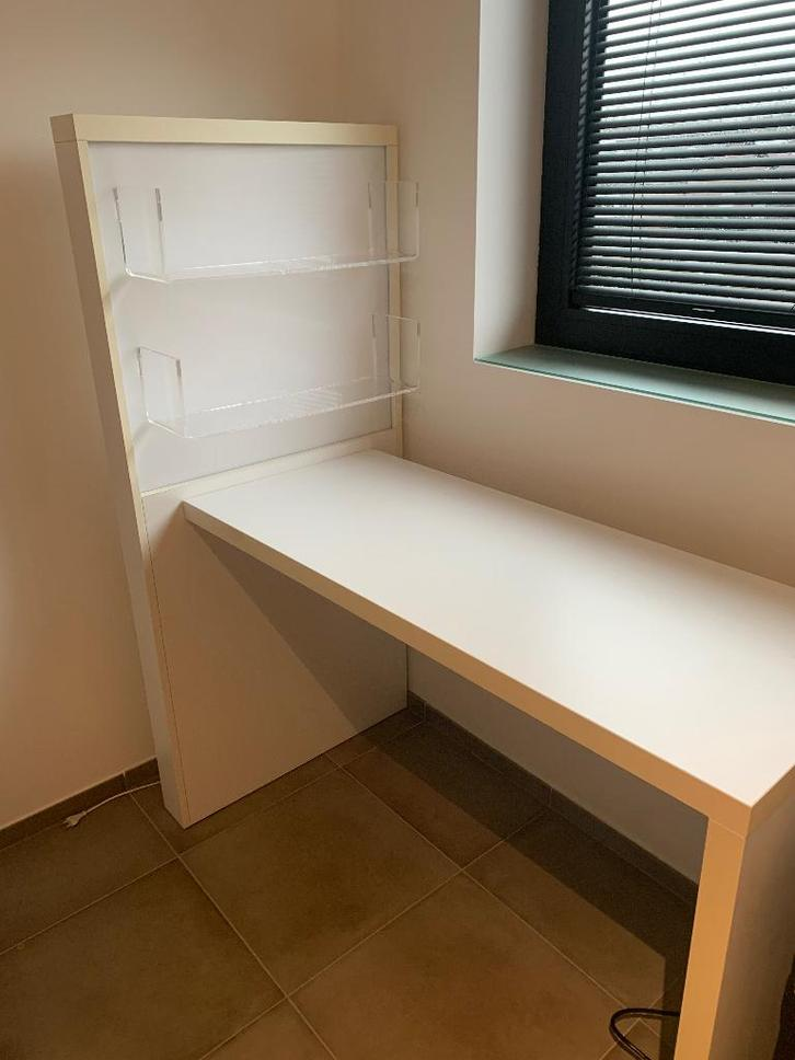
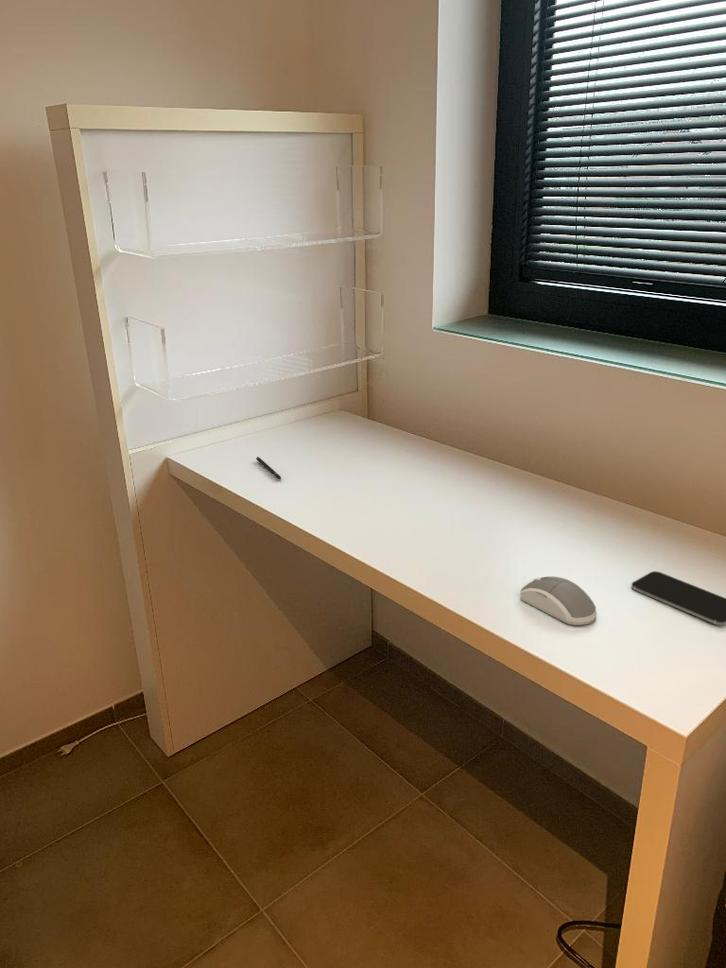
+ pen (269, 468)
+ computer mouse (559, 594)
+ smartphone (685, 596)
